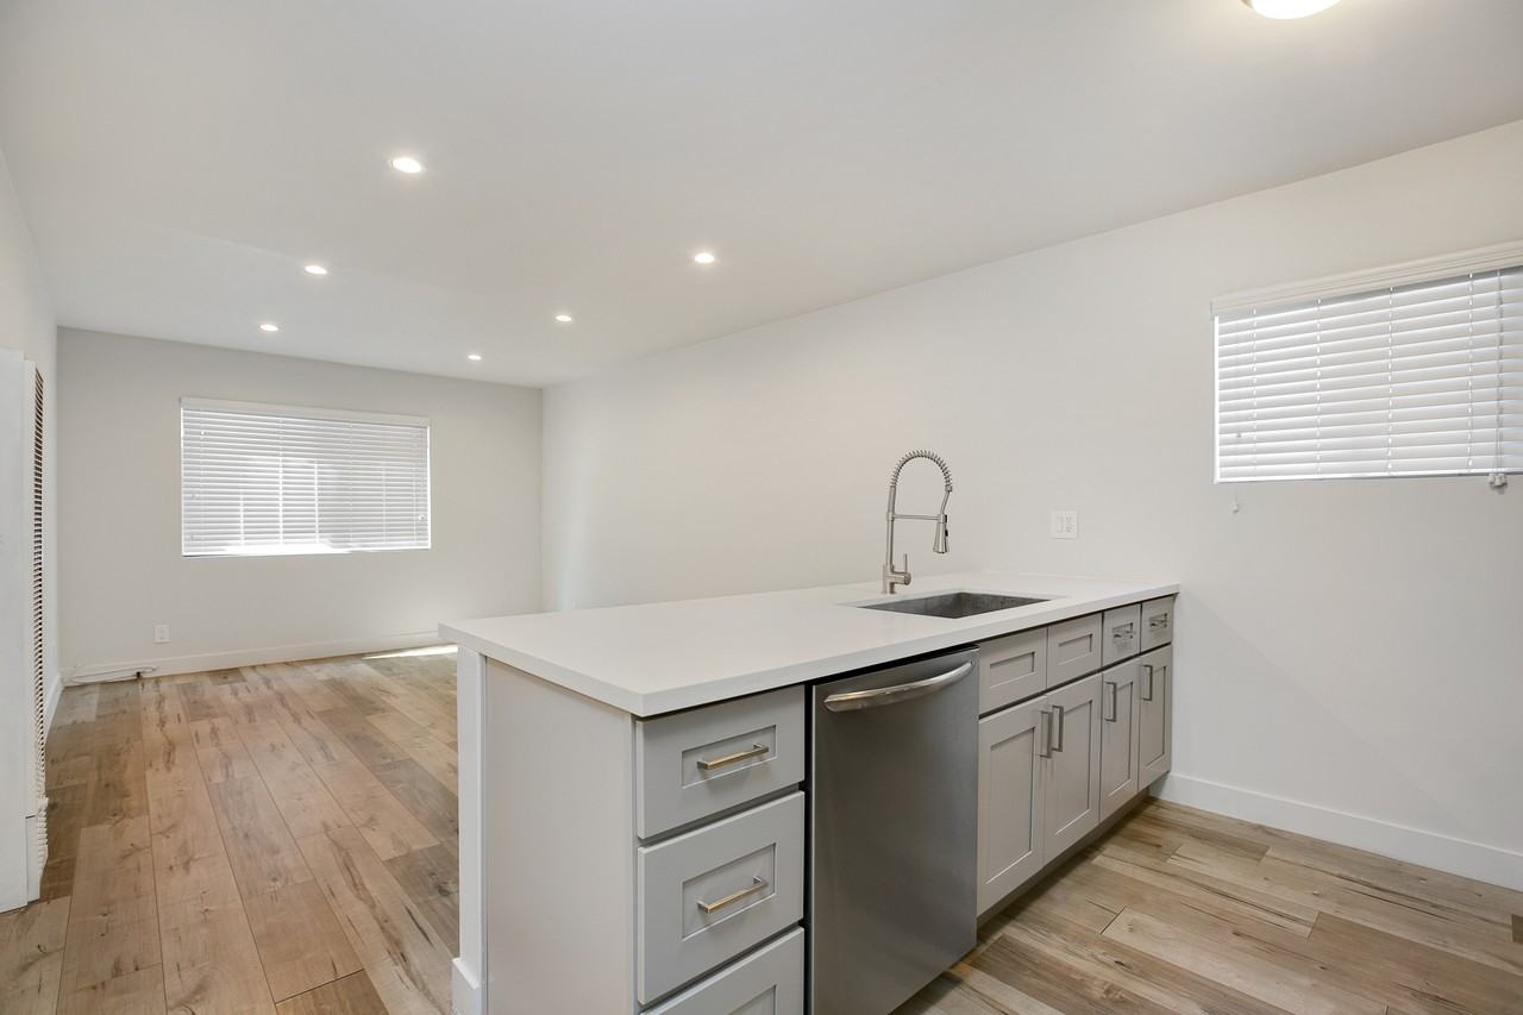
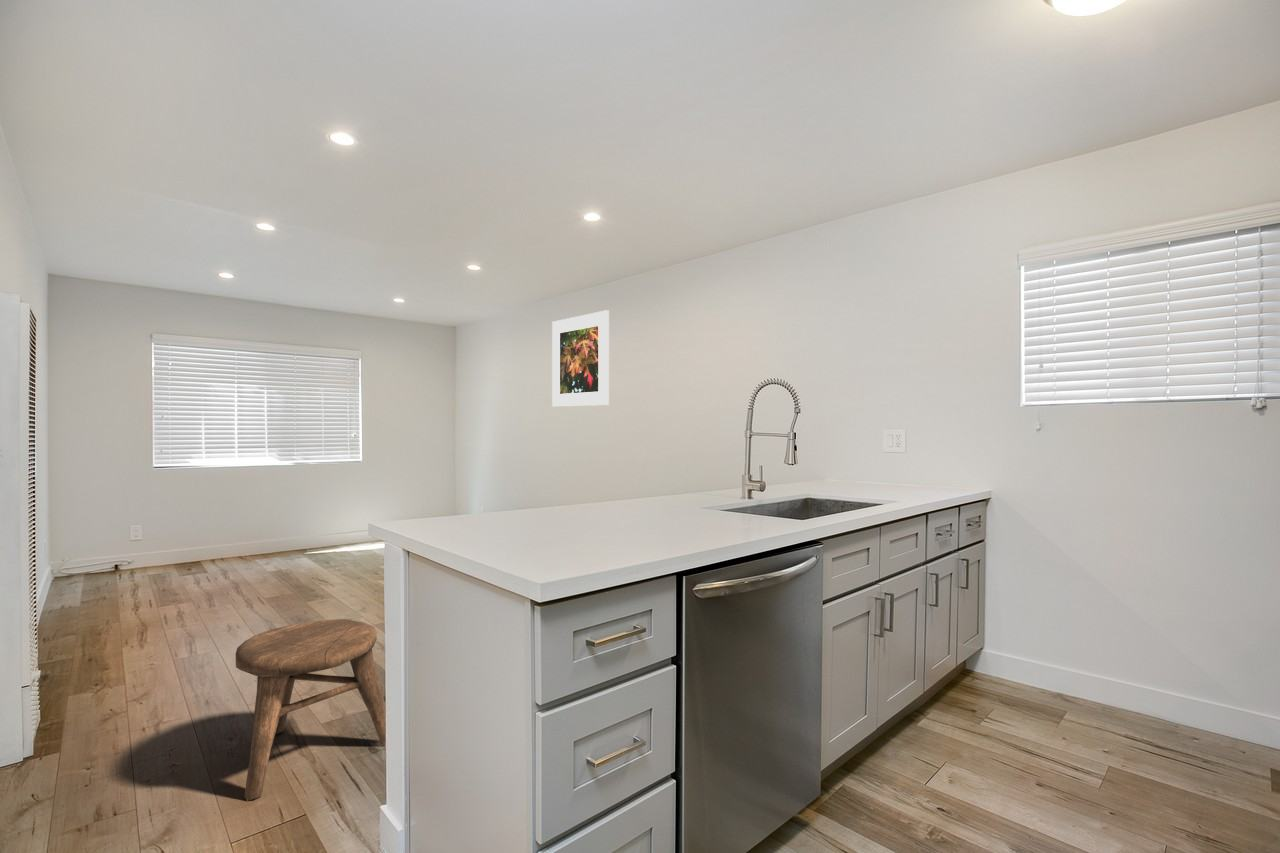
+ stool (304, 699)
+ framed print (579, 361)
